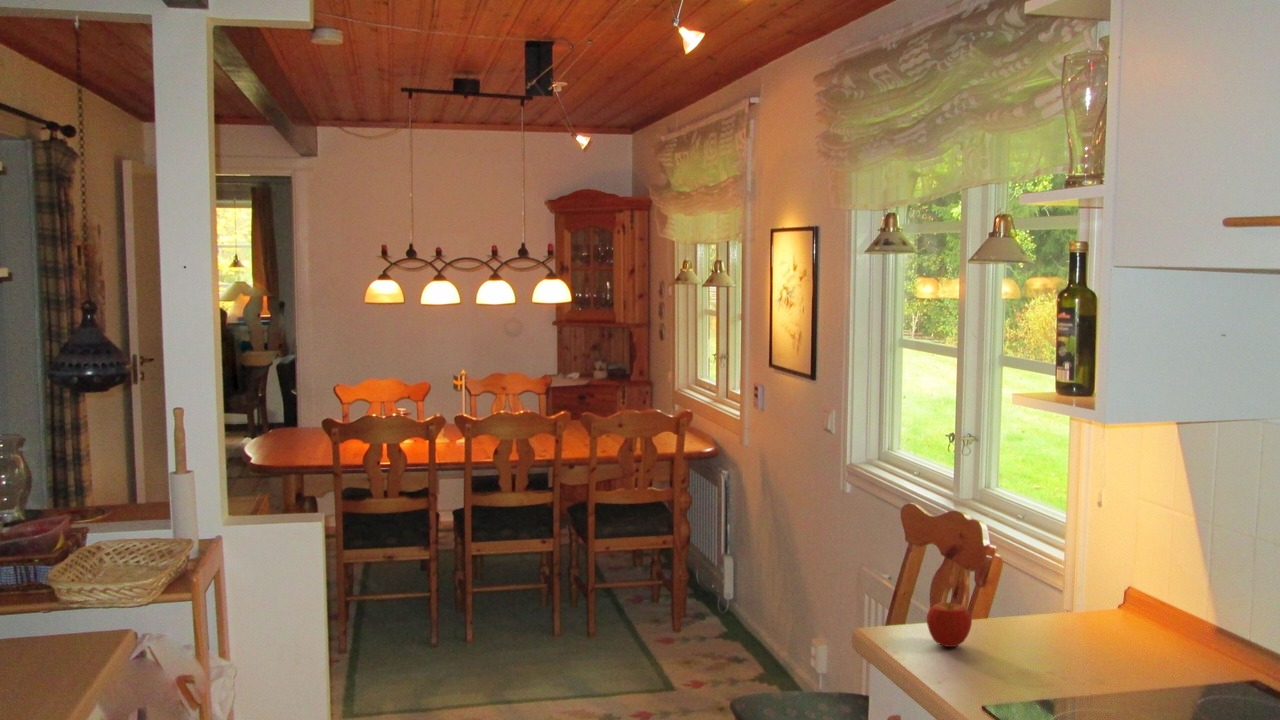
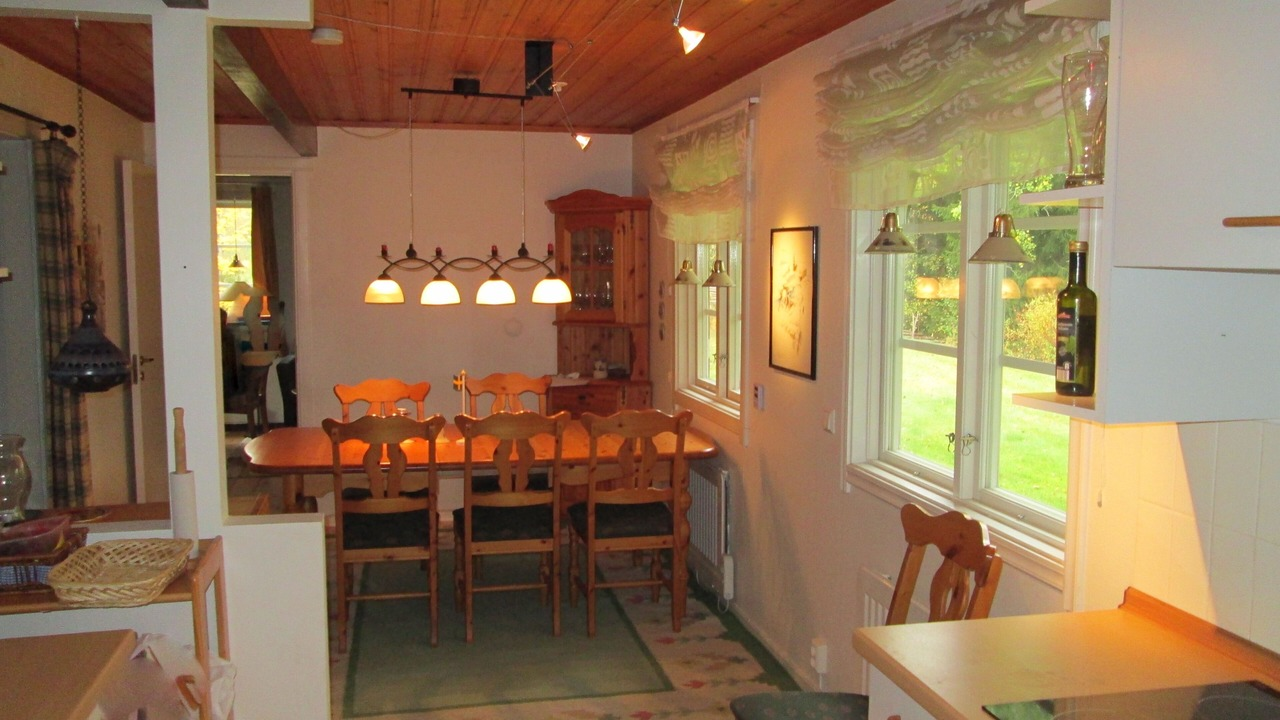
- apple (948, 623)
